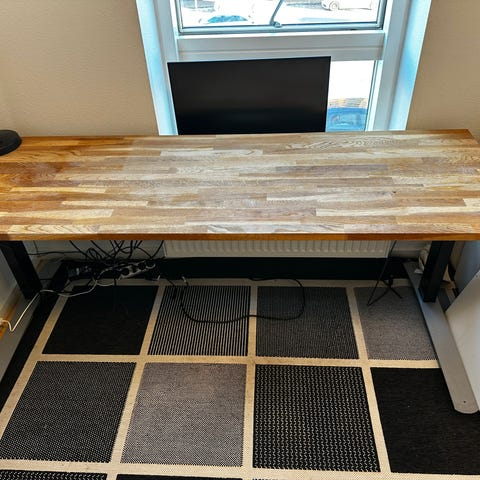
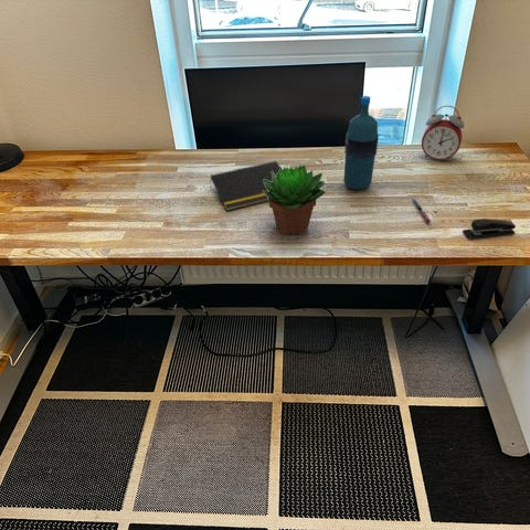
+ notepad (253, 184)
+ stapler (490, 226)
+ pen (420, 209)
+ water bottle (361, 144)
+ succulent plant (294, 199)
+ alarm clock (443, 132)
